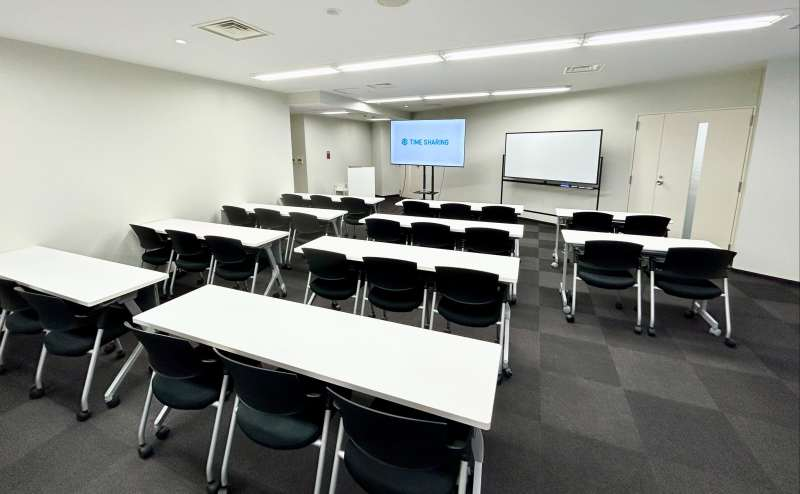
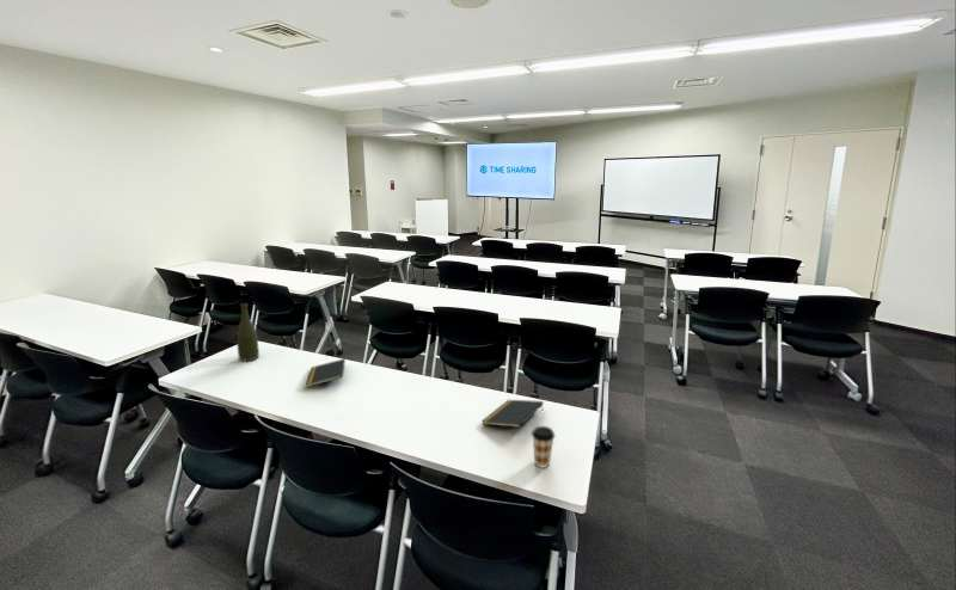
+ notepad (326, 371)
+ coffee cup (543, 447)
+ bottle (246, 331)
+ notepad (513, 412)
